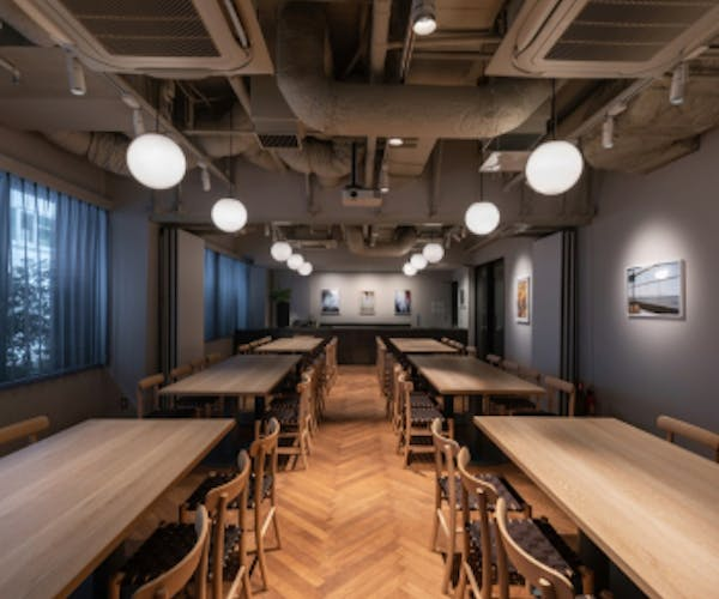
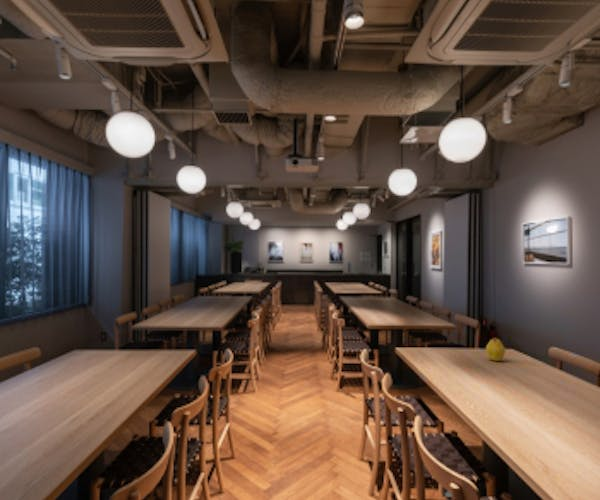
+ fruit (495, 349)
